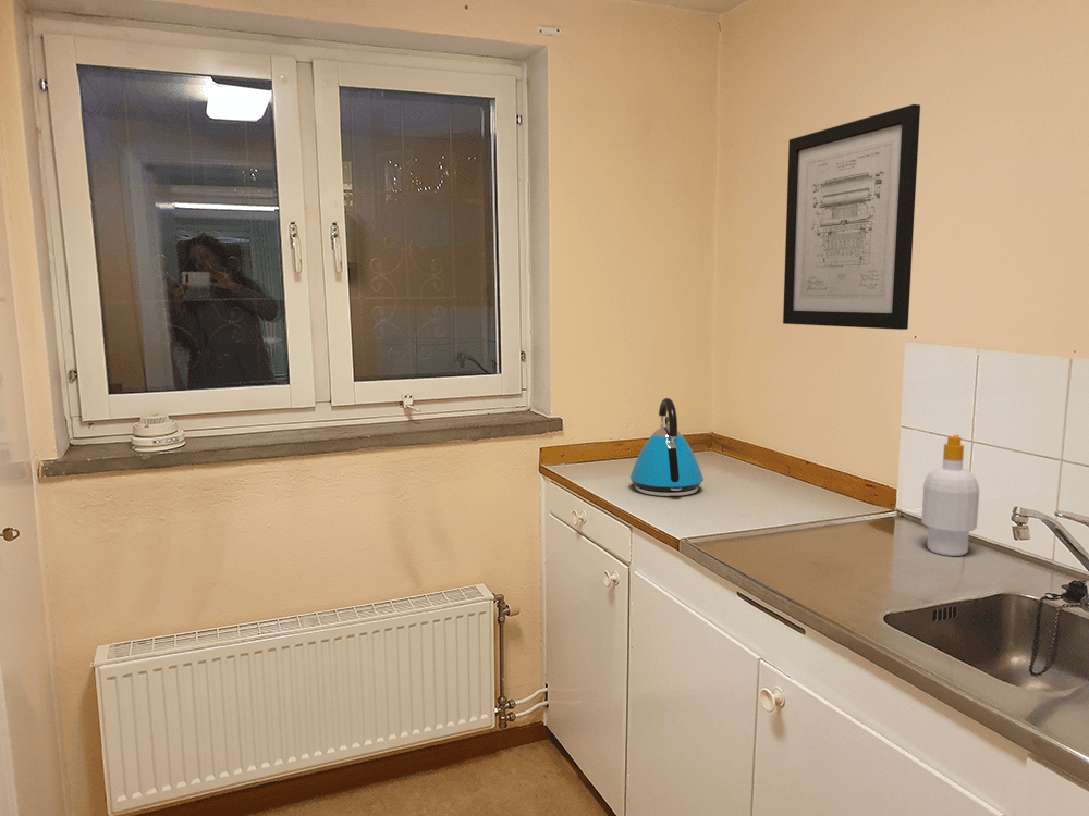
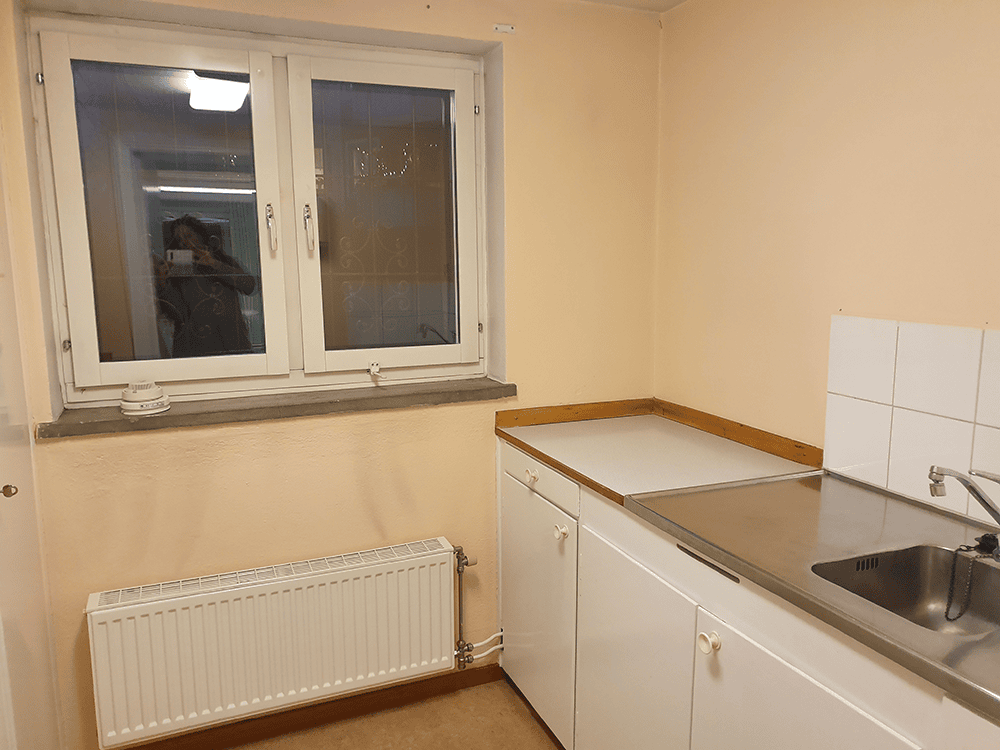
- kettle (668, 444)
- soap bottle (950, 494)
- wall art (843, 226)
